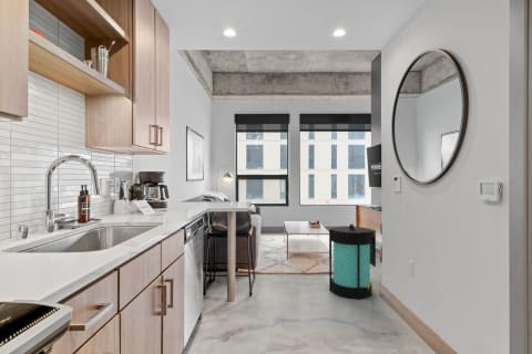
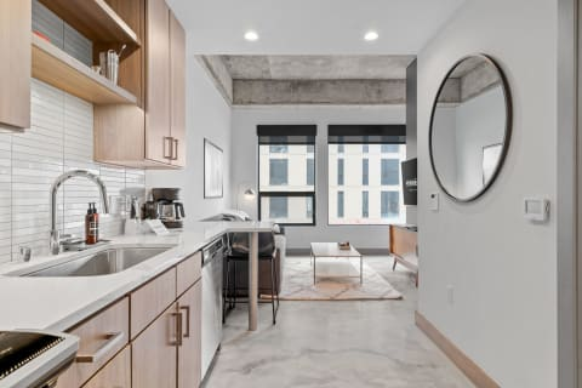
- lantern (351, 257)
